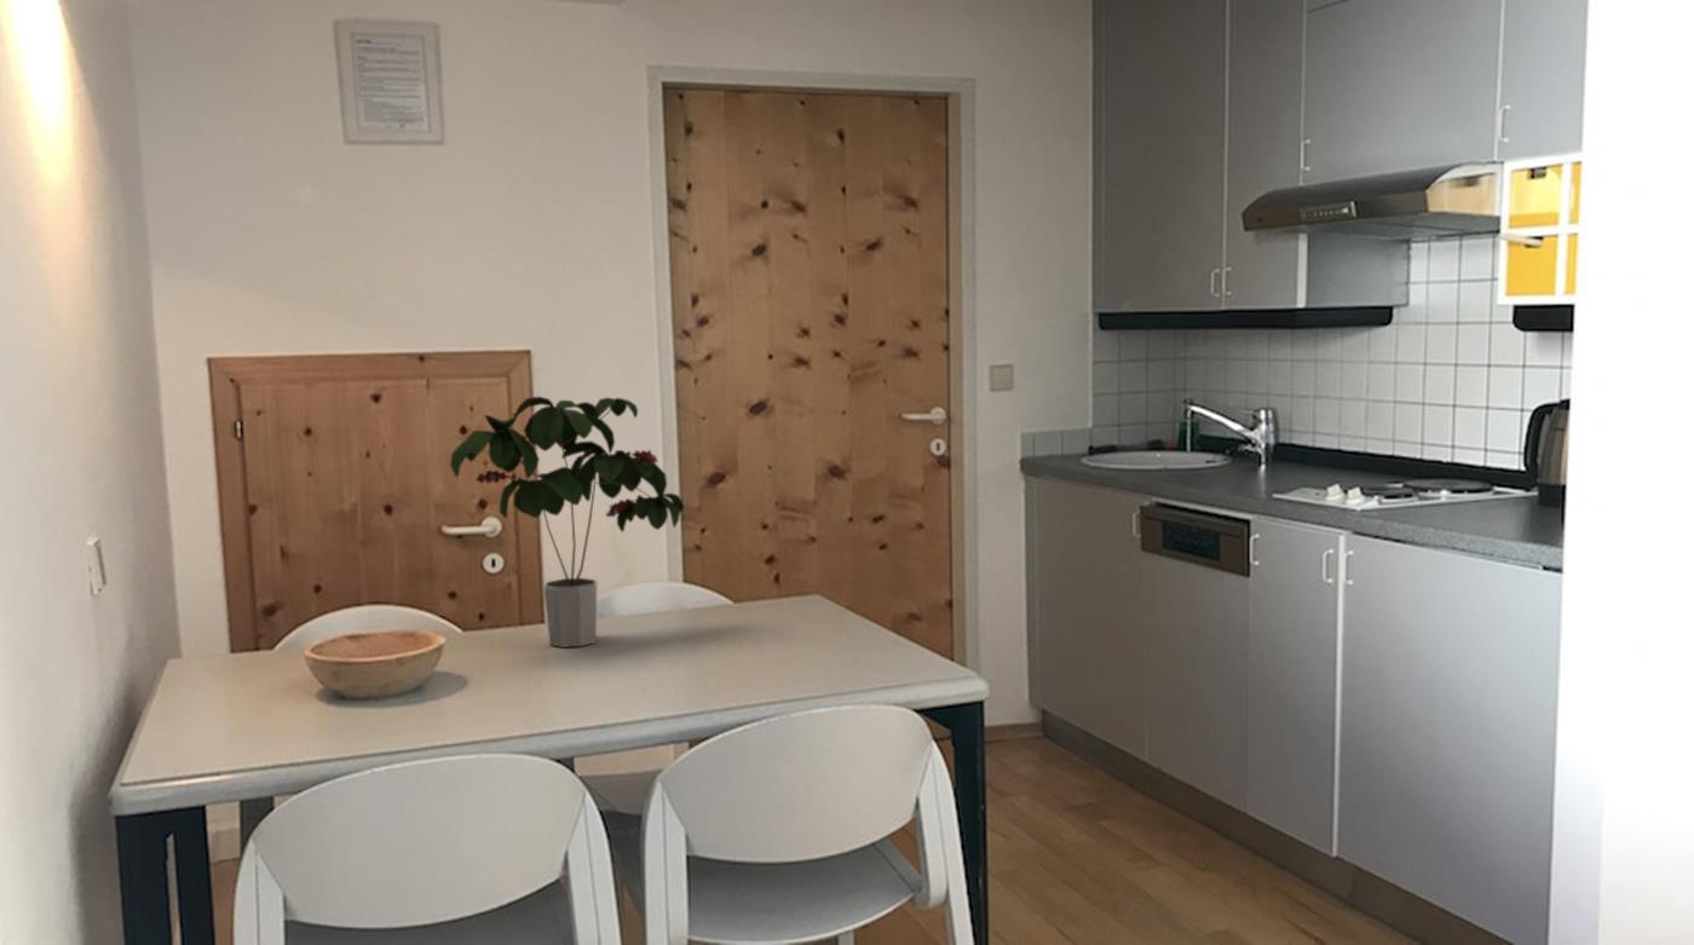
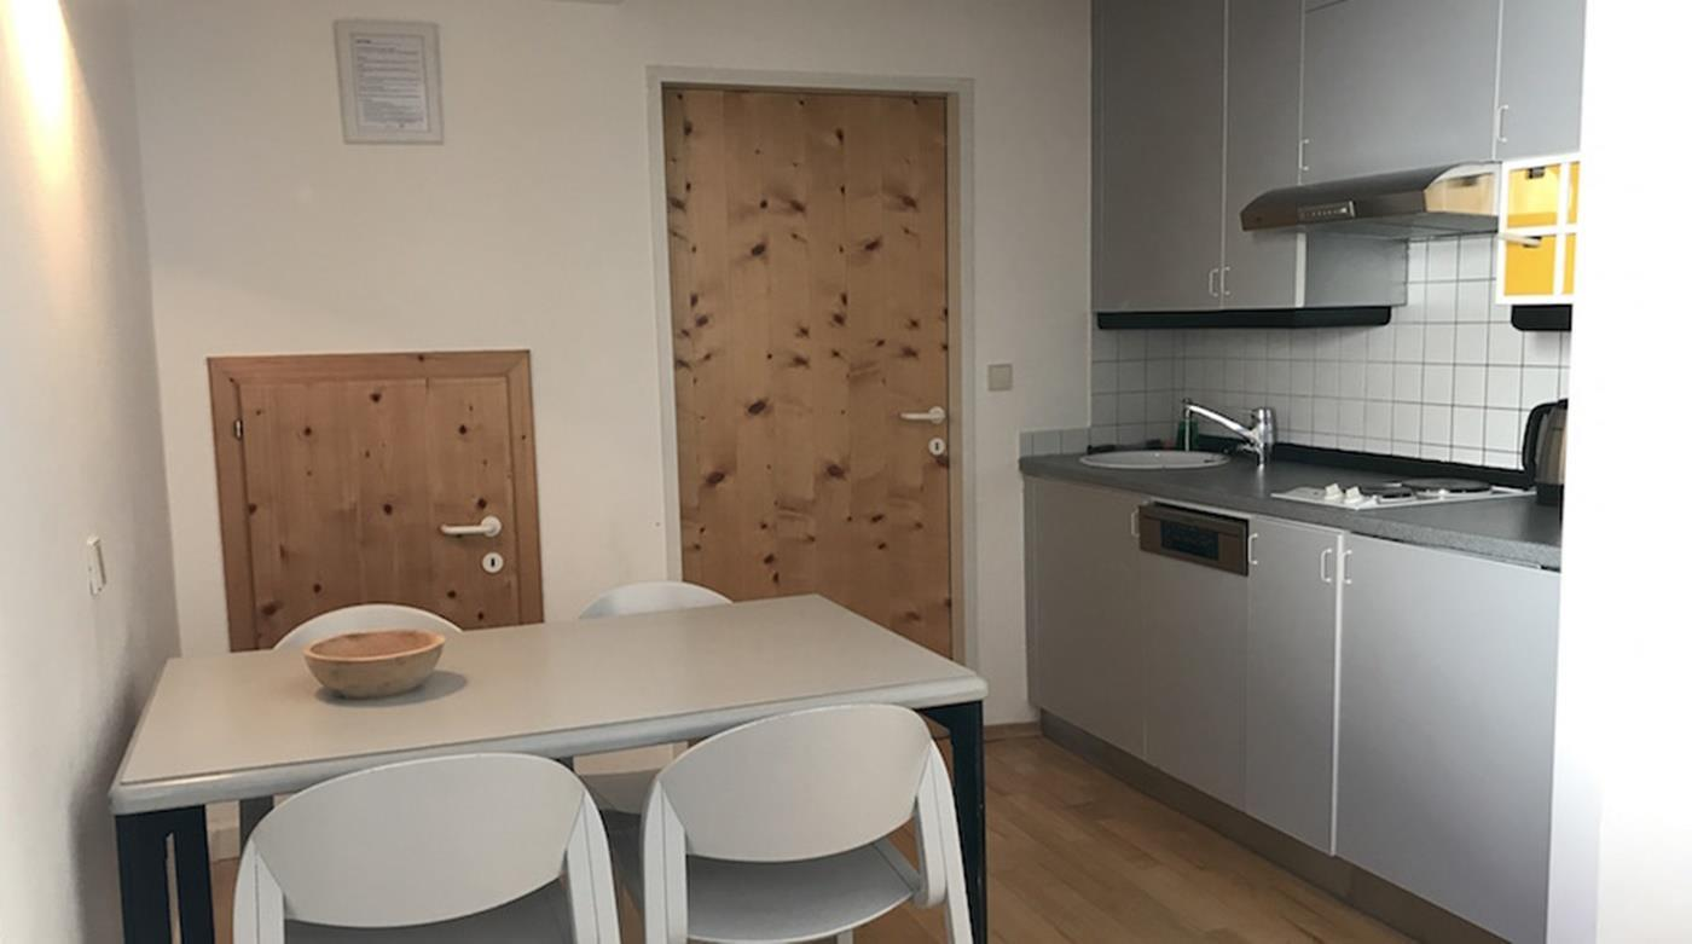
- potted plant (572, 519)
